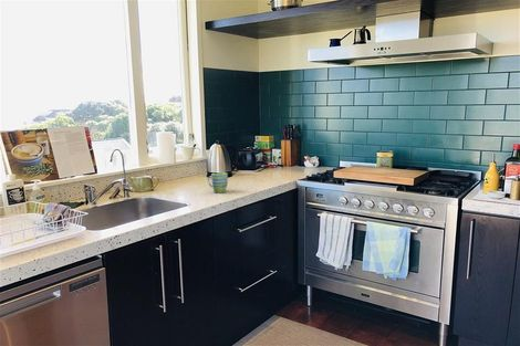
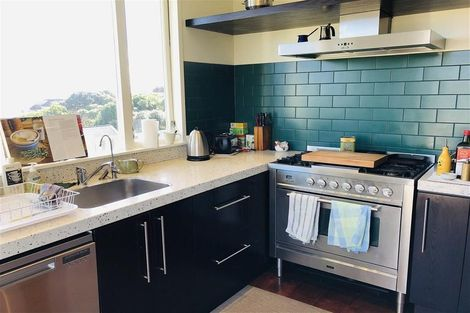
- mug (217, 181)
